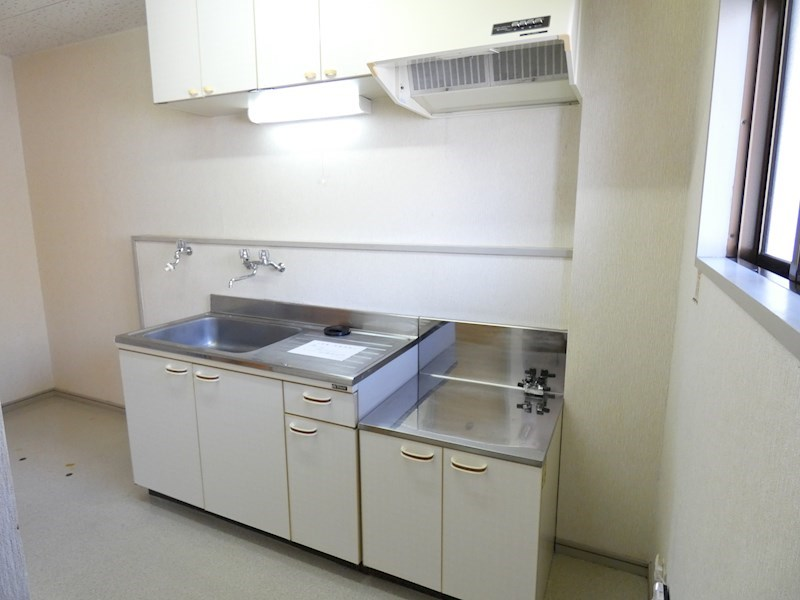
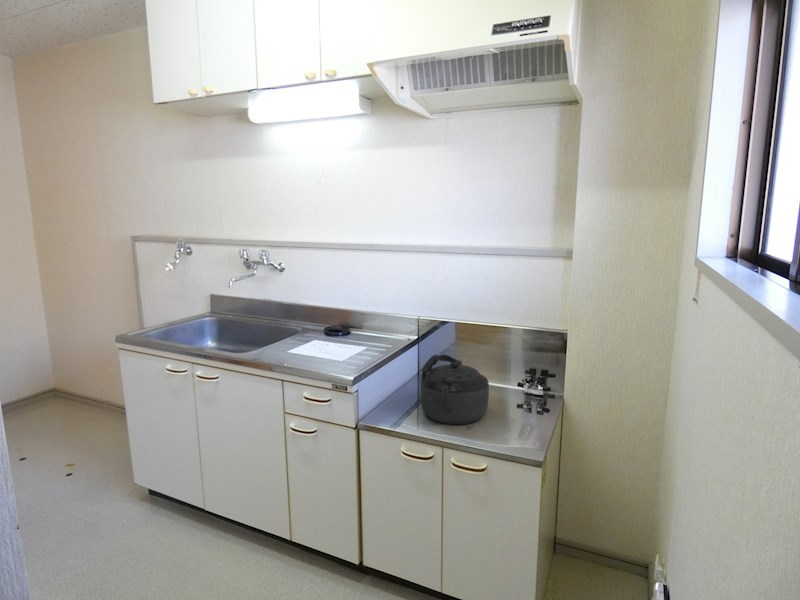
+ kettle (452, 388)
